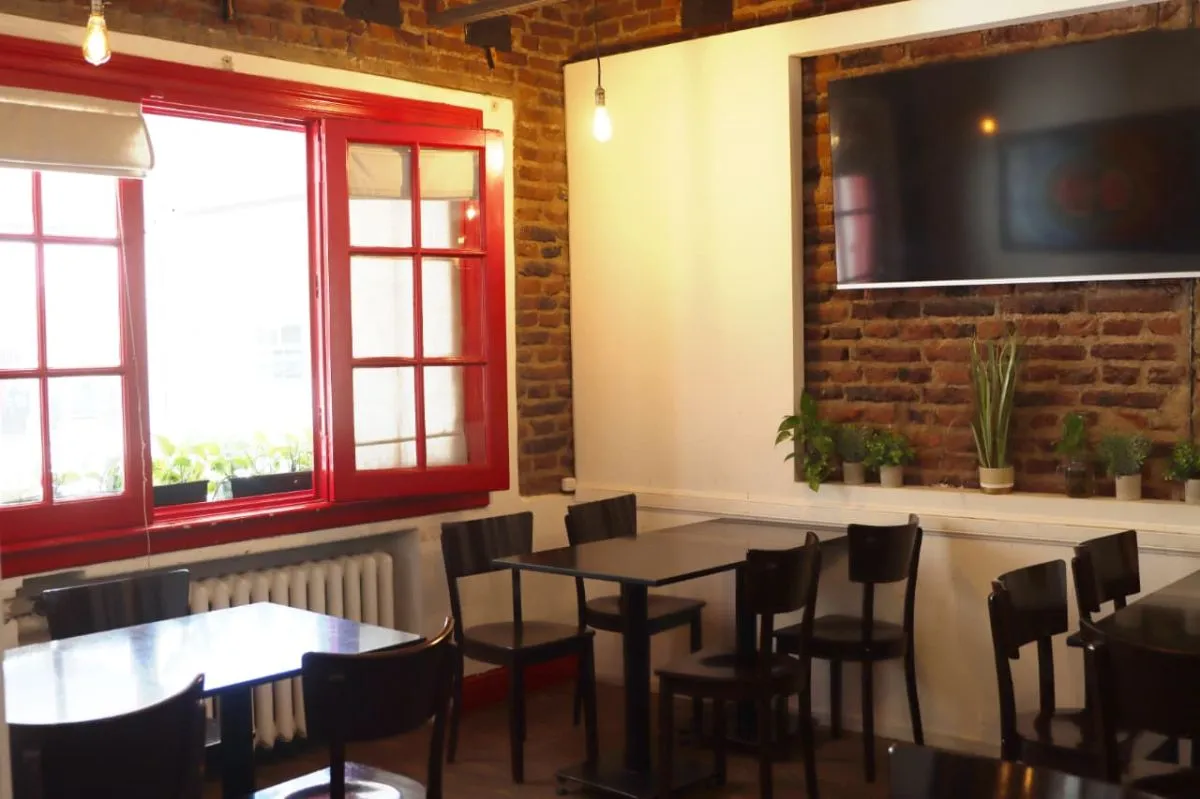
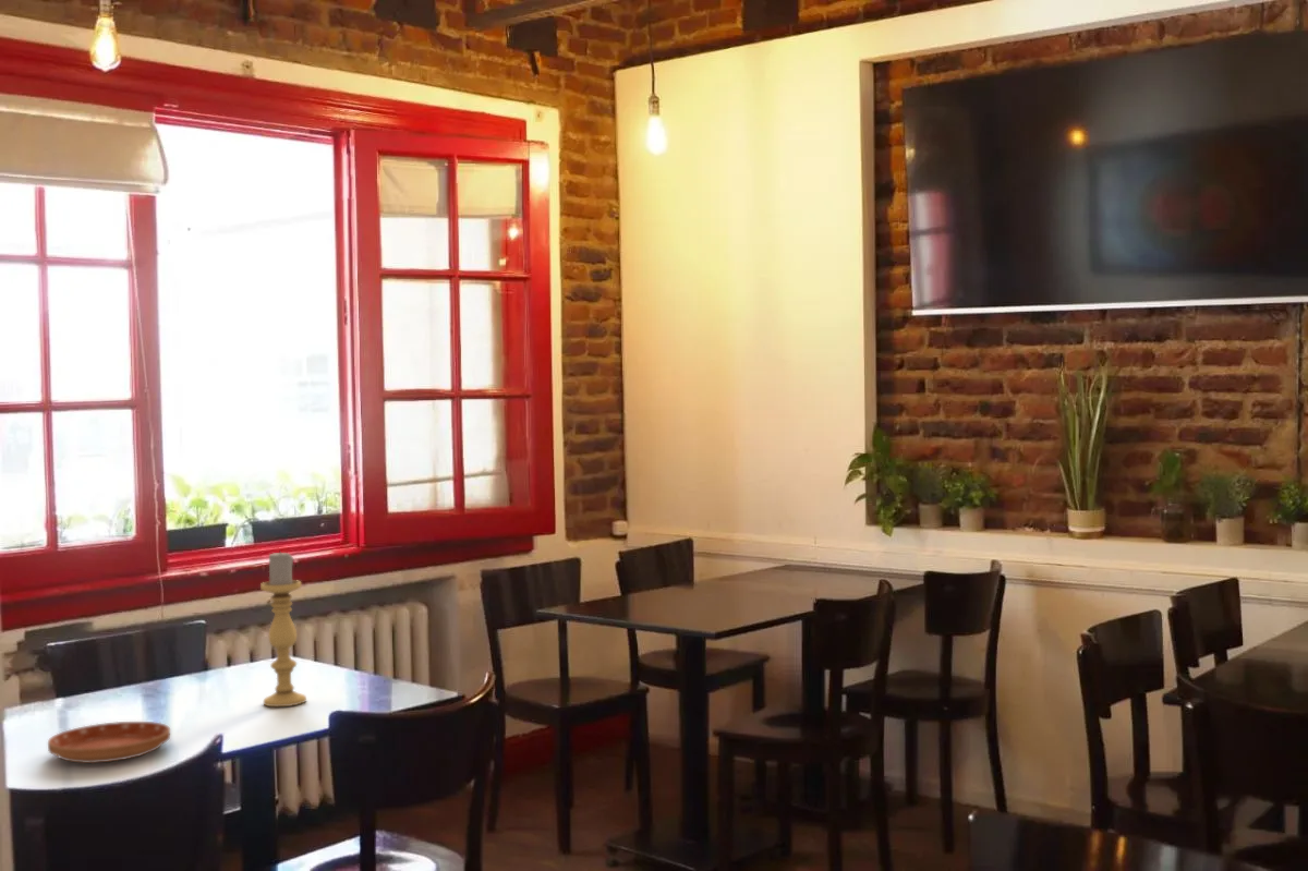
+ candle holder (282, 626)
+ saucer (110, 742)
